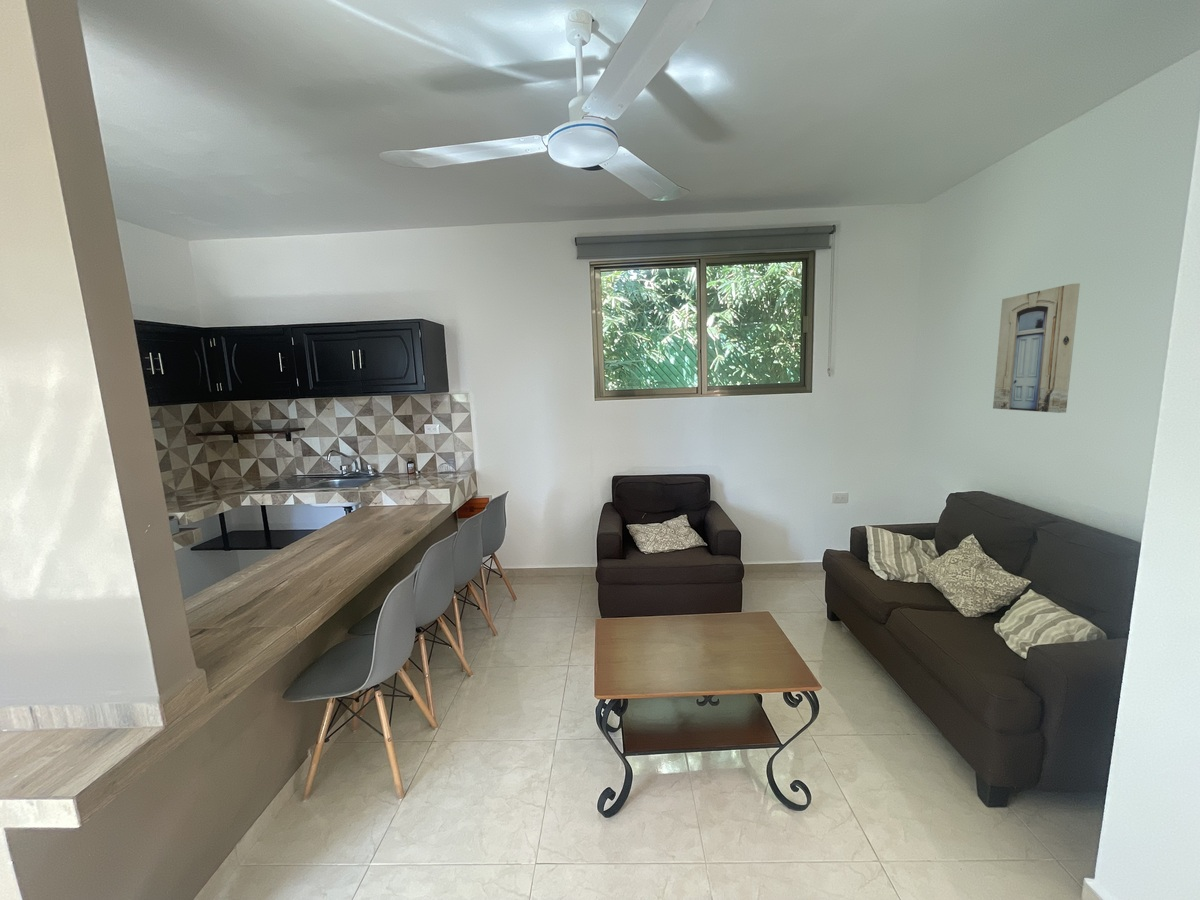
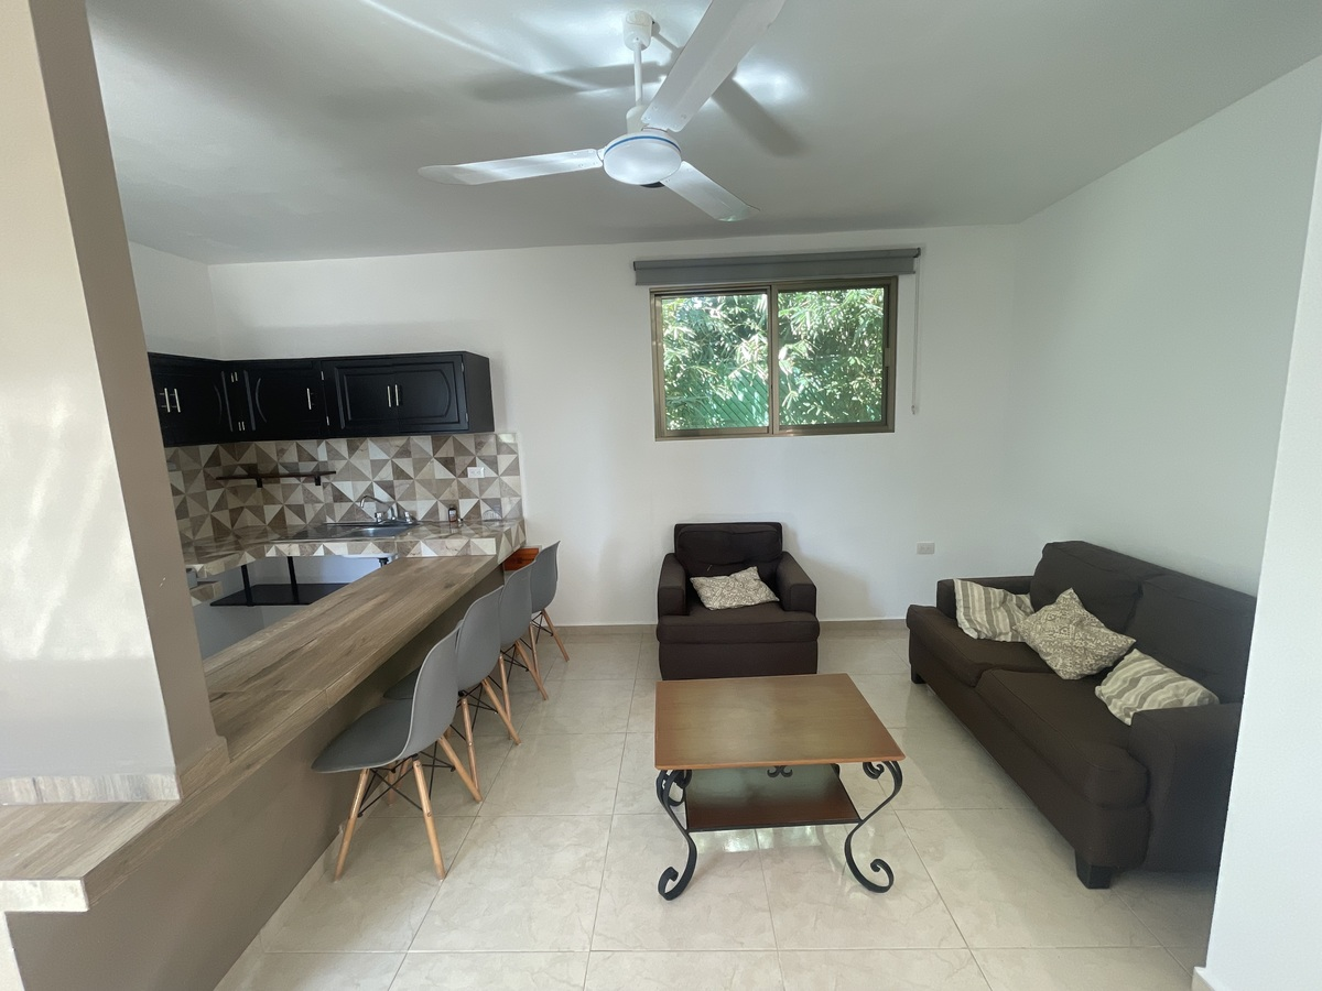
- wall art (1032, 352)
